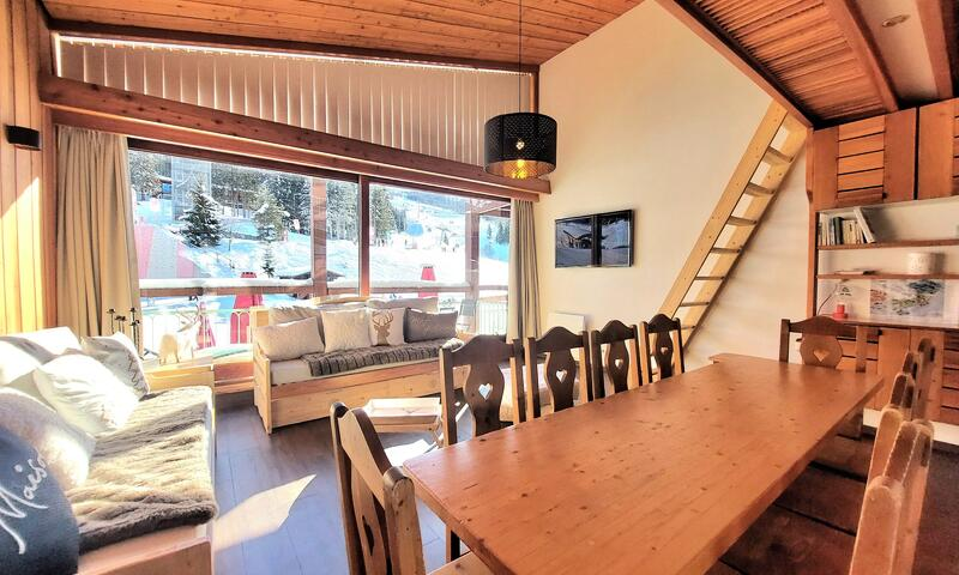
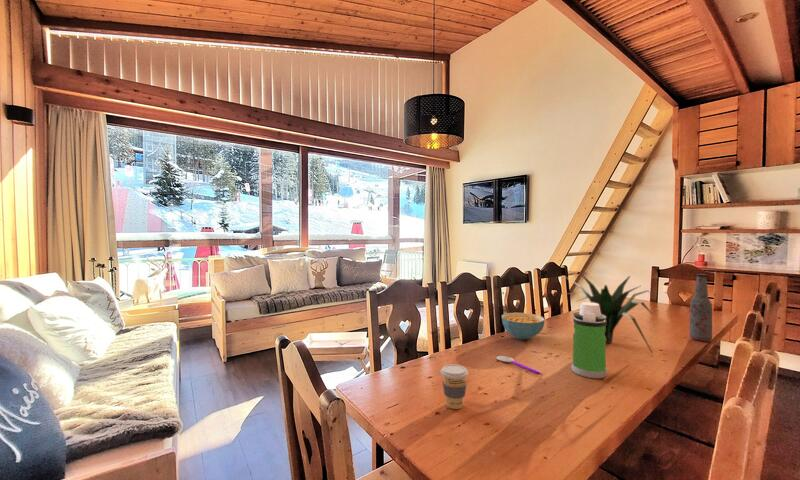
+ bottle (701, 306)
+ cereal bowl (522, 327)
+ plant (607, 310)
+ coffee cup (454, 386)
+ spoon (517, 363)
+ water bottle (589, 338)
